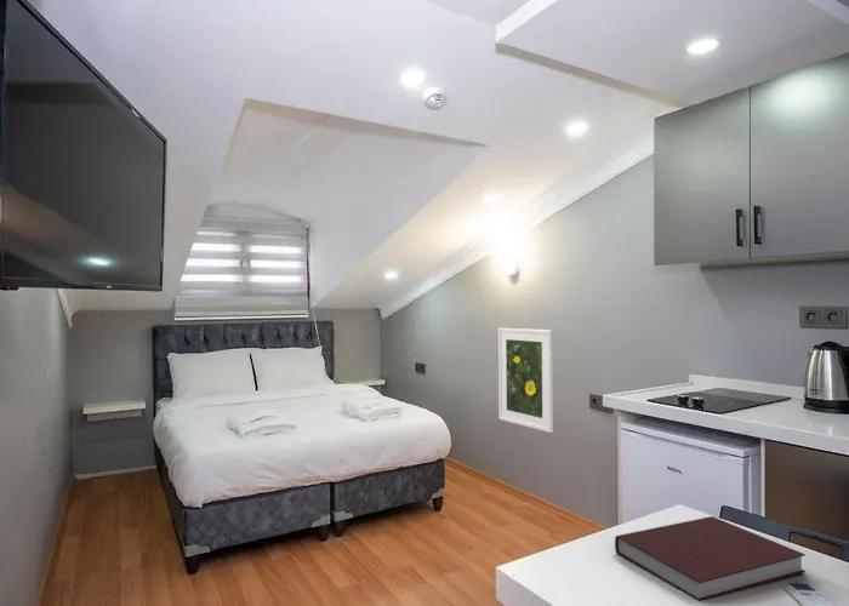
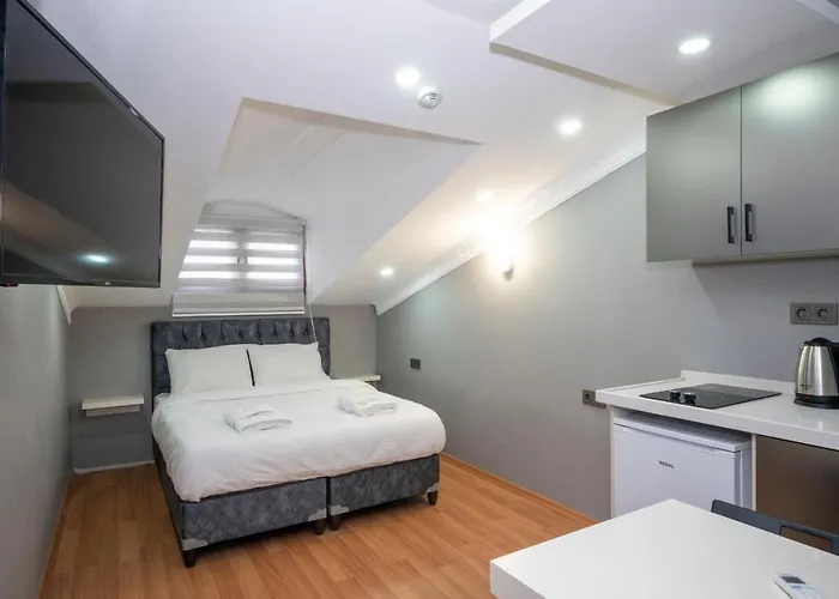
- notebook (706, 553)
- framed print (524, 377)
